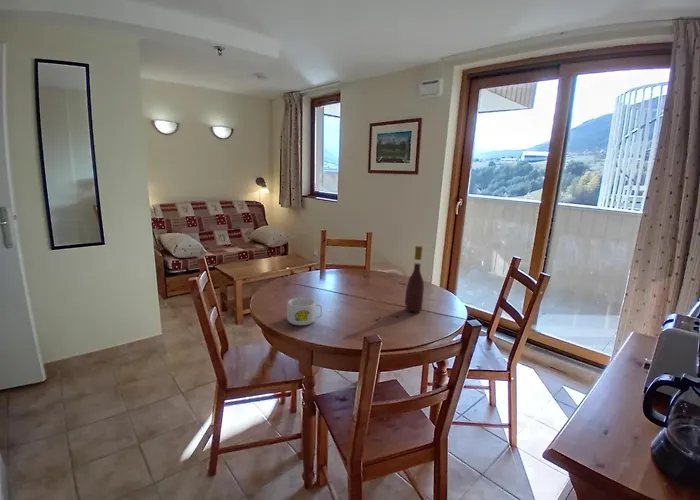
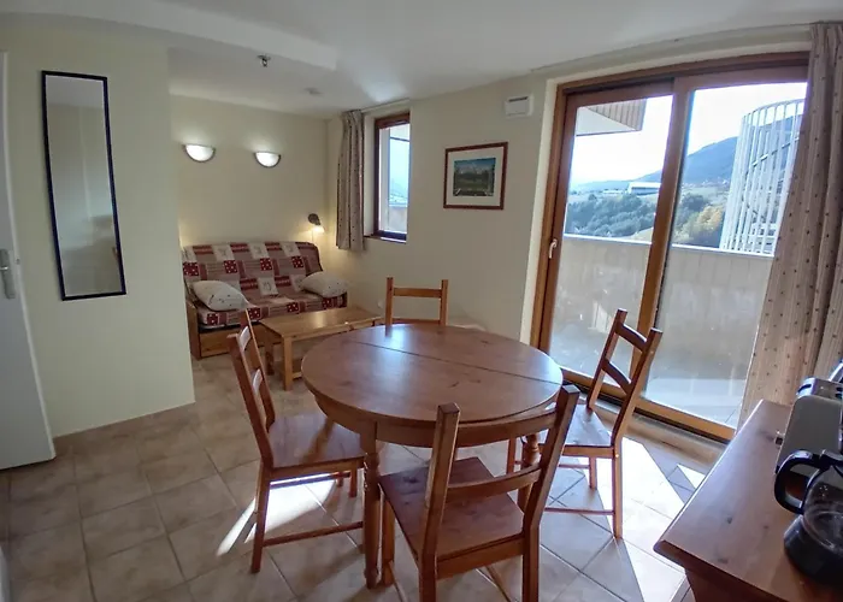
- wine bottle (416, 278)
- mug (301, 311)
